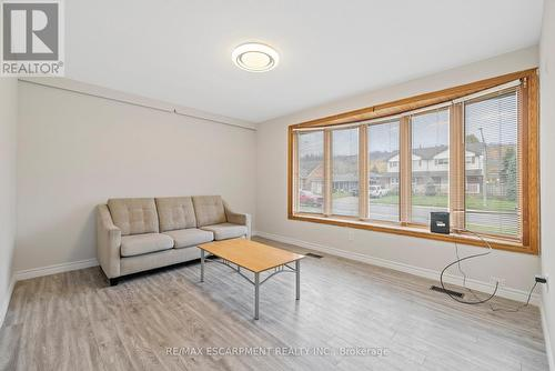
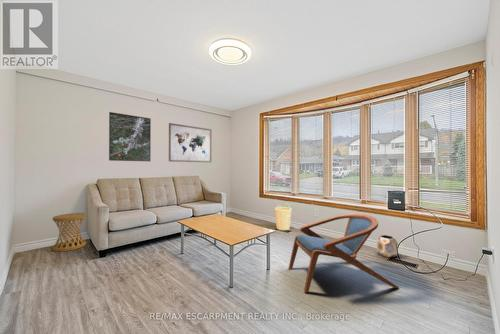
+ planter (387, 245)
+ basket (283, 216)
+ wall art (191, 144)
+ side table (69, 231)
+ armchair (337, 246)
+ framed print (131, 138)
